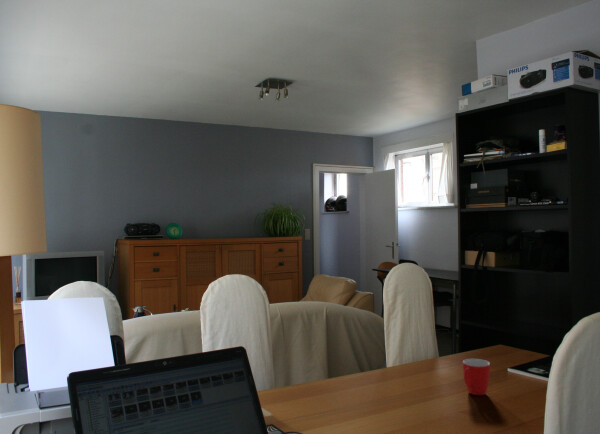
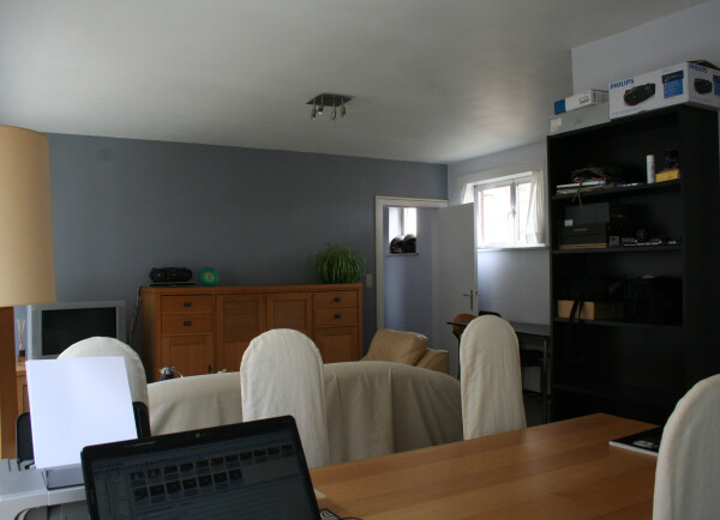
- mug (474, 378)
